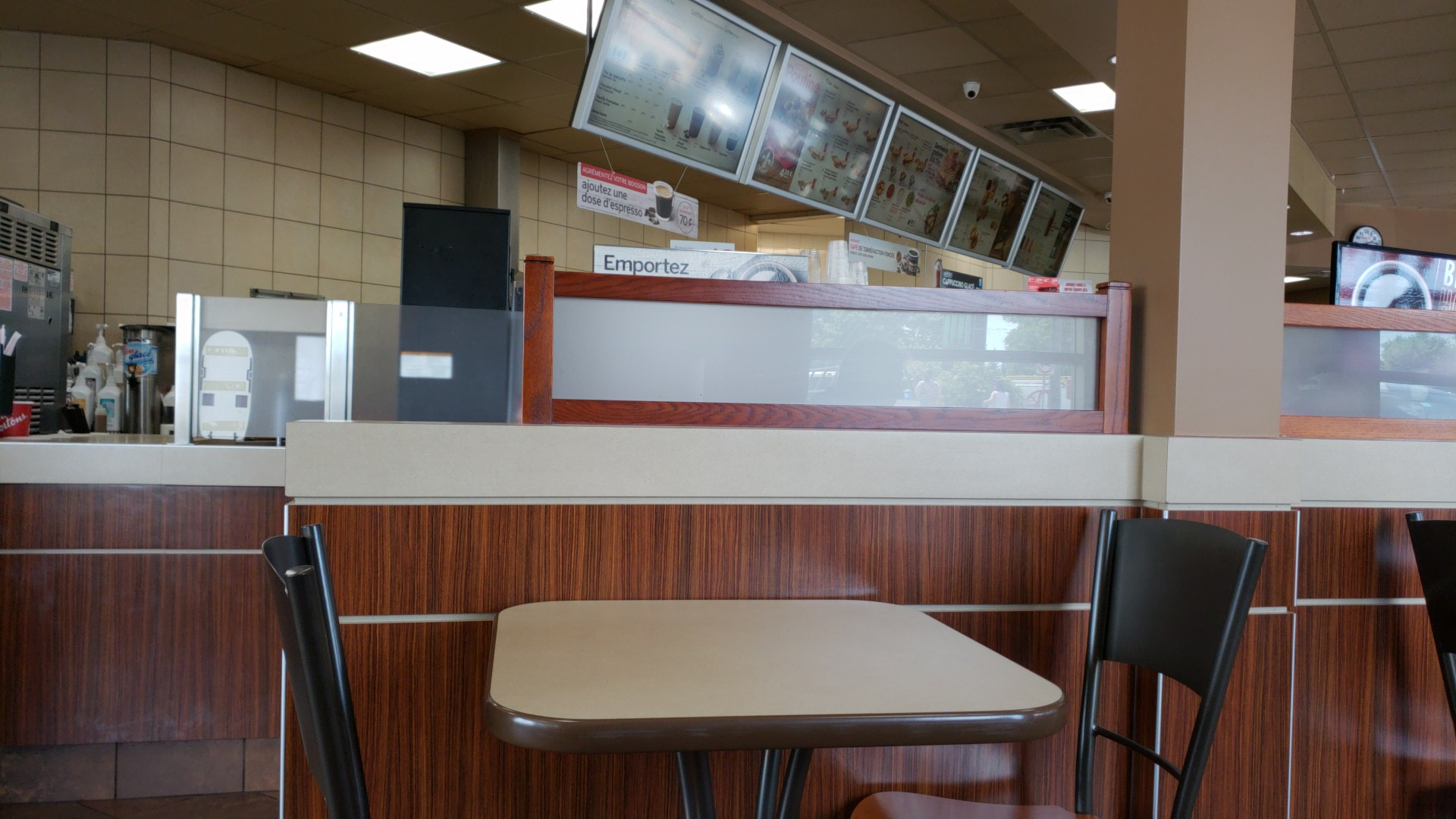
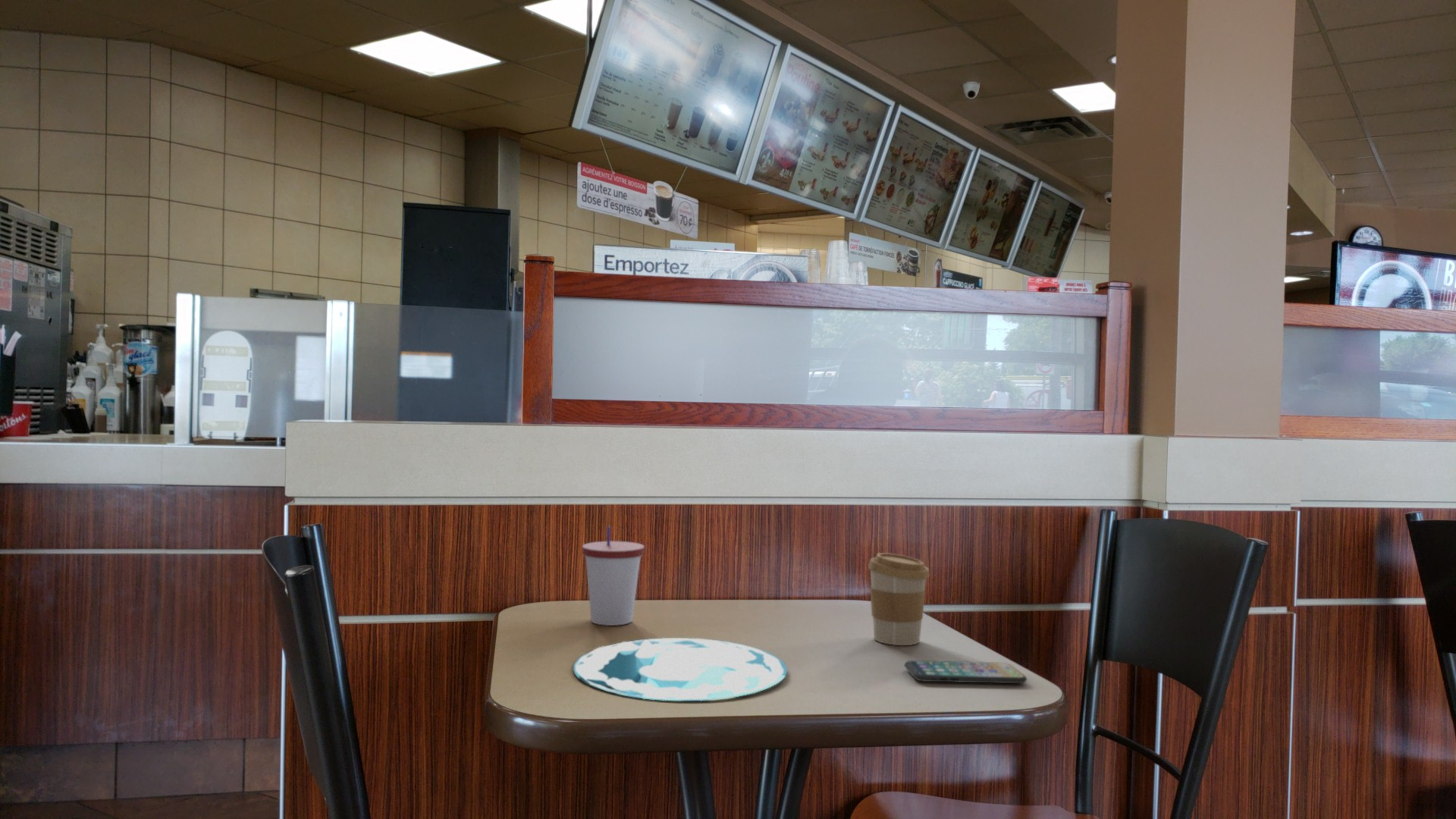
+ cup (613, 573)
+ coffee cup (898, 597)
+ plate (680, 657)
+ smartphone (964, 671)
